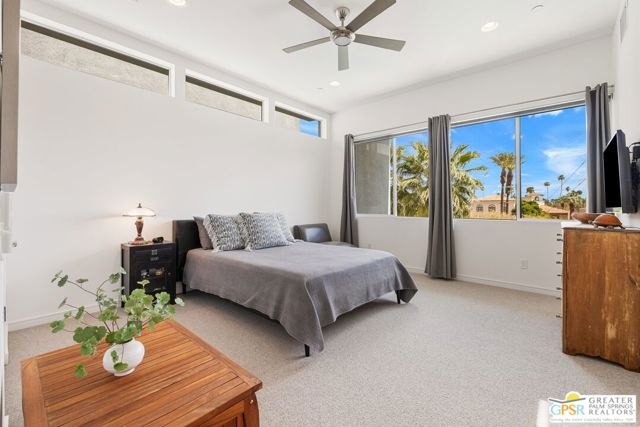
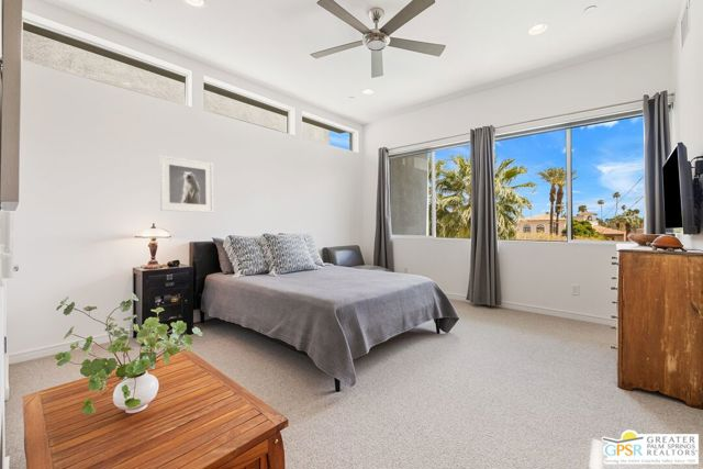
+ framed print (188, 185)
